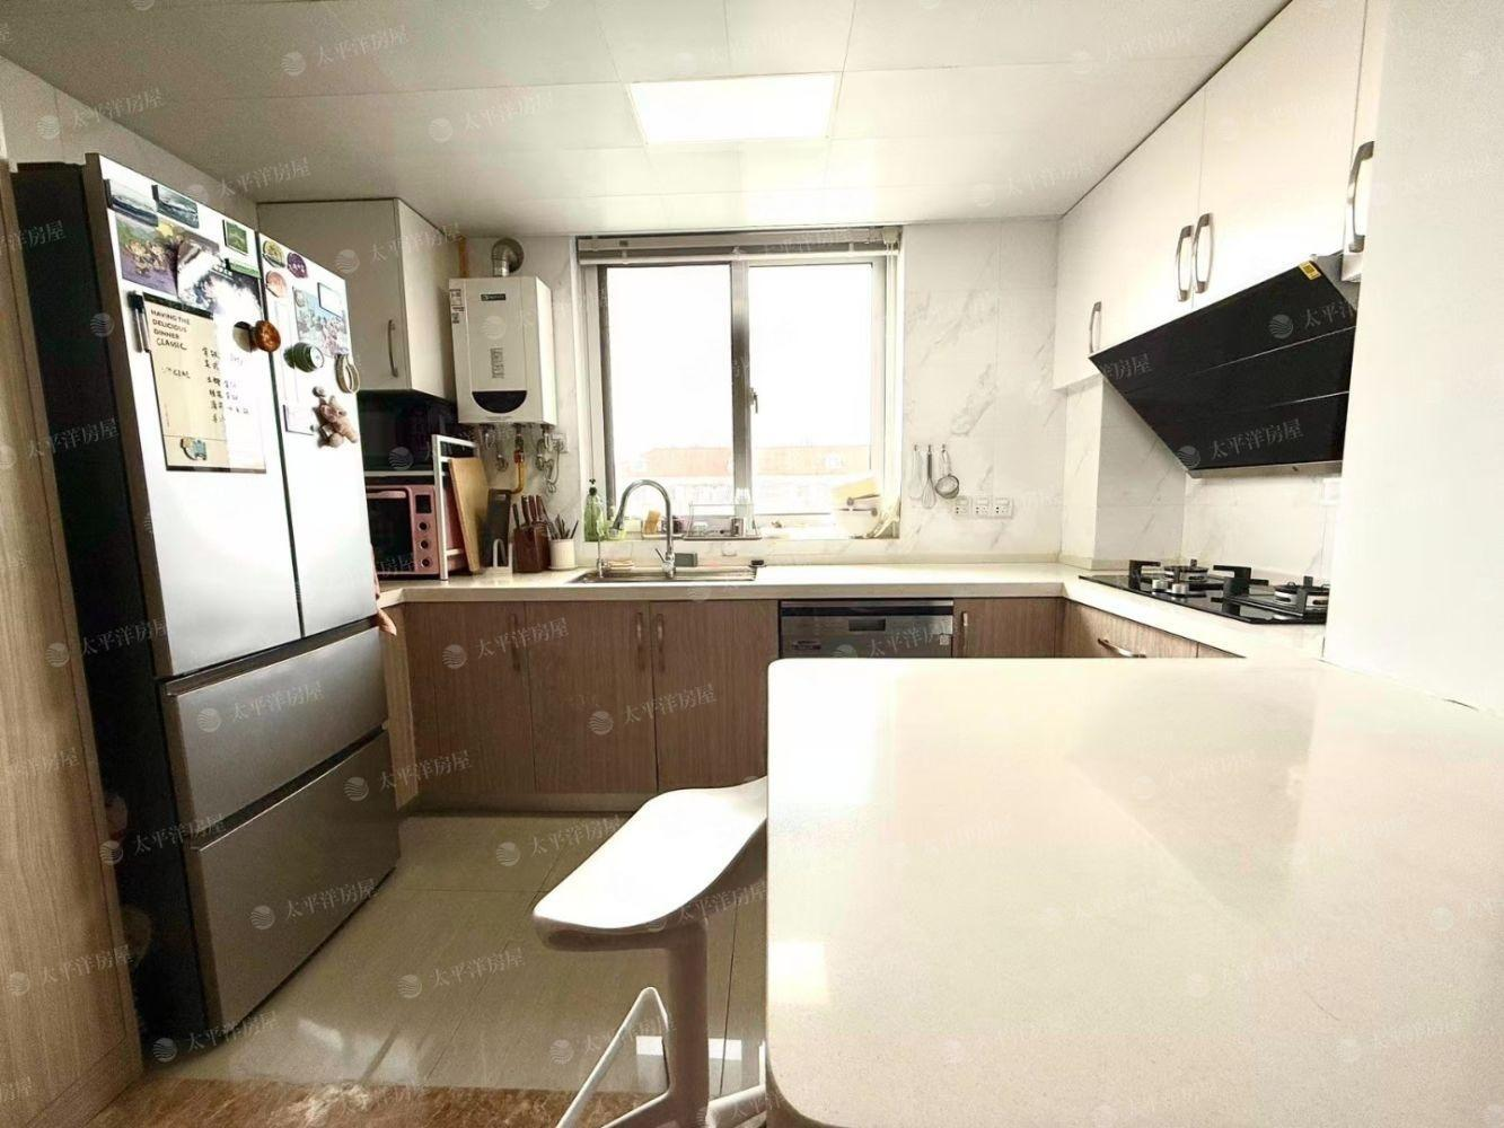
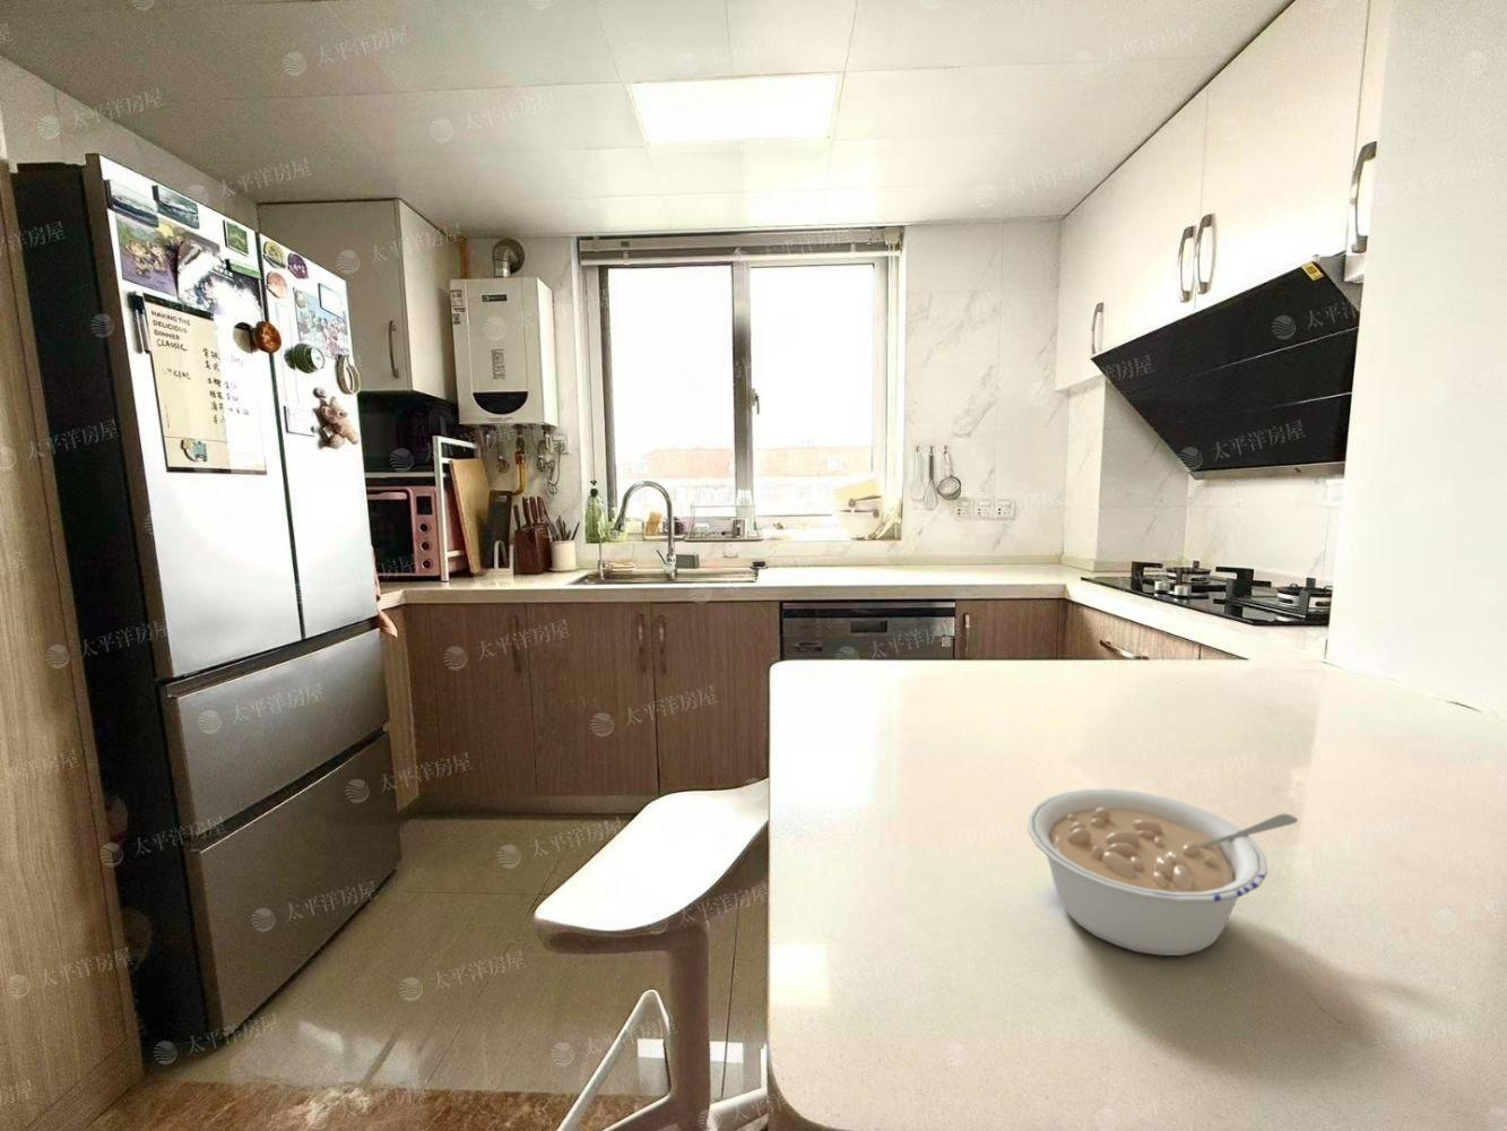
+ legume (1142, 860)
